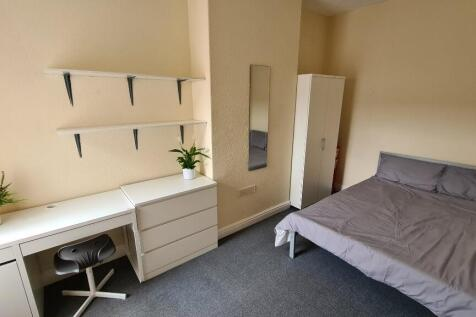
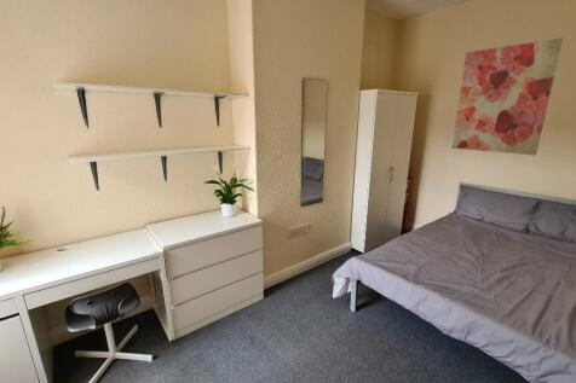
+ wall art (499, 100)
